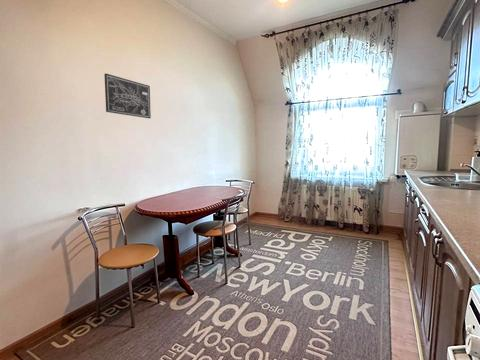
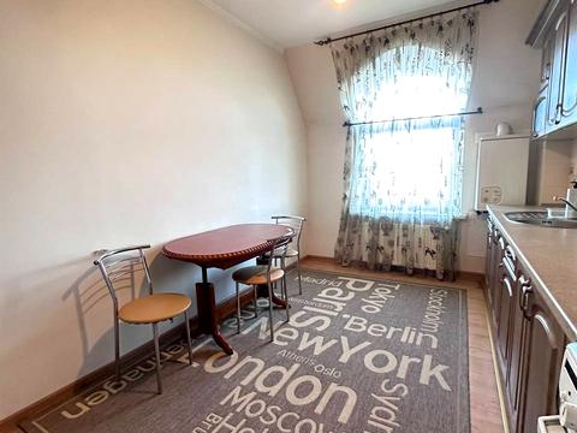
- wall art (129, 97)
